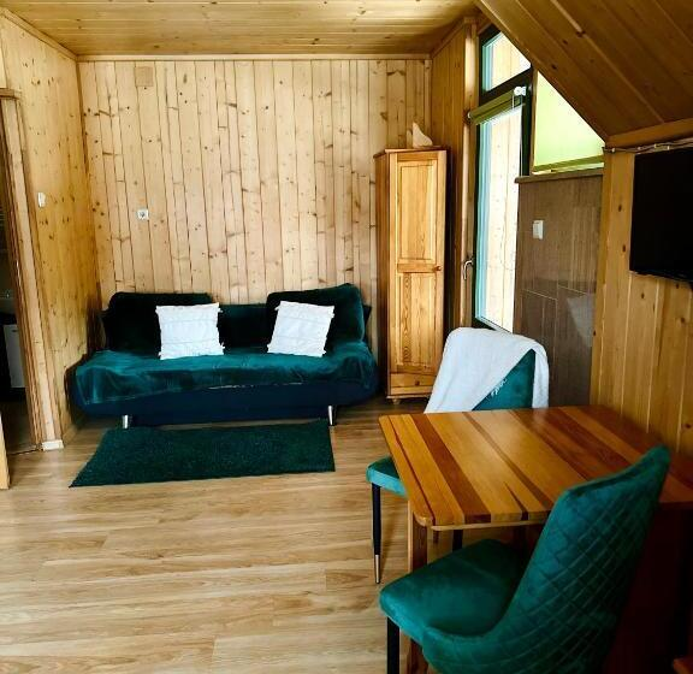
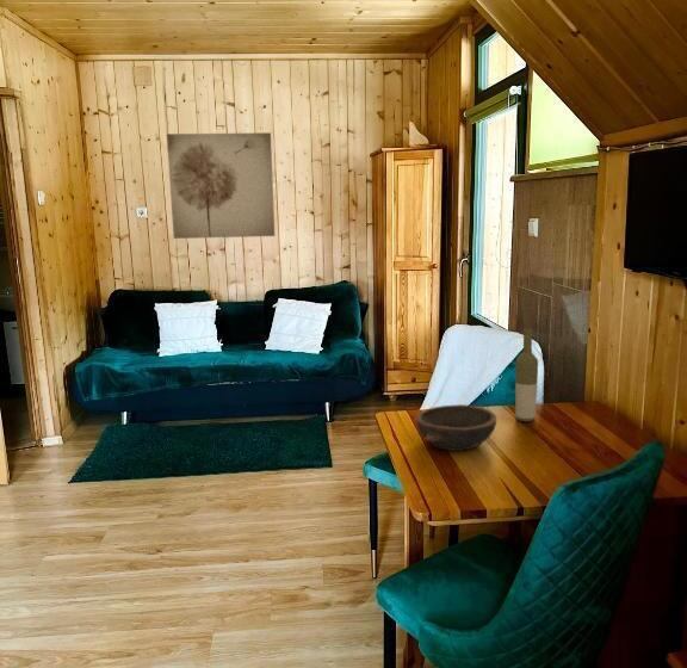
+ bottle (526, 375)
+ bowl (456, 429)
+ wall art (222, 186)
